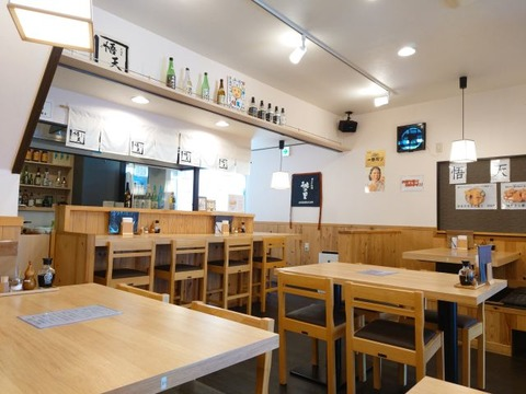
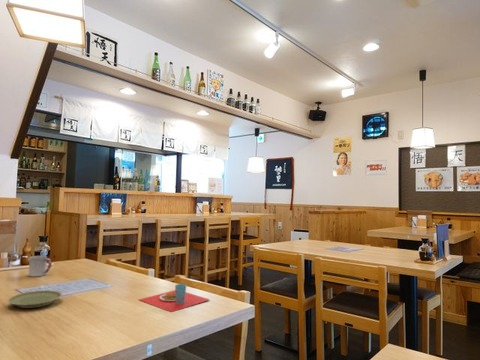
+ placemat (174, 291)
+ cup (41, 266)
+ plate (35, 299)
